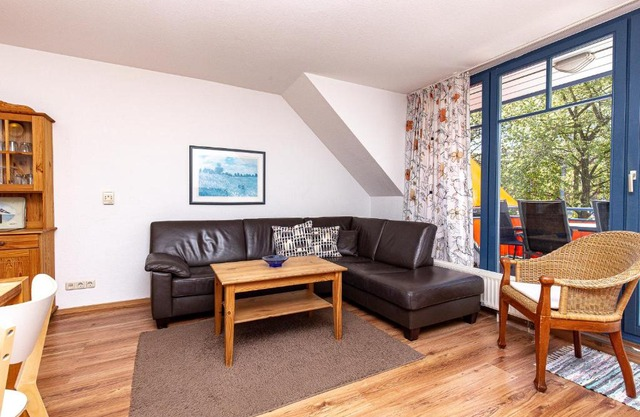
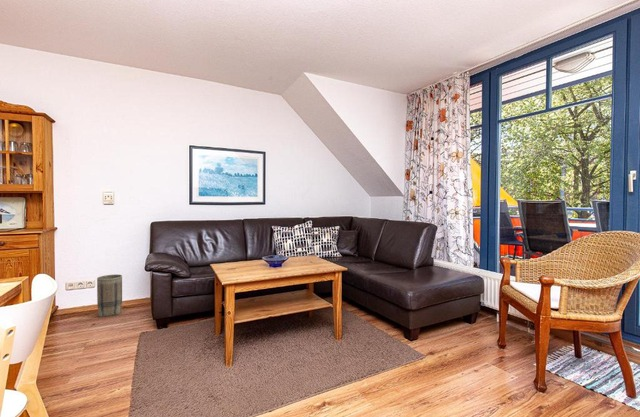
+ basket (109, 295)
